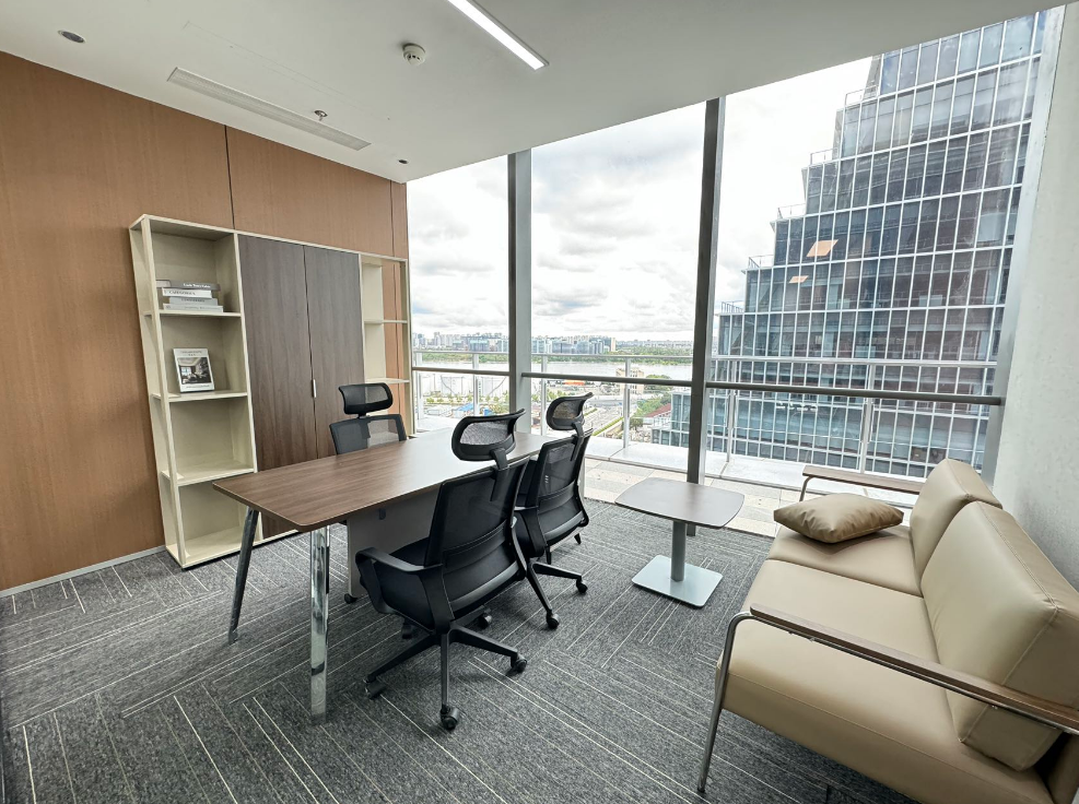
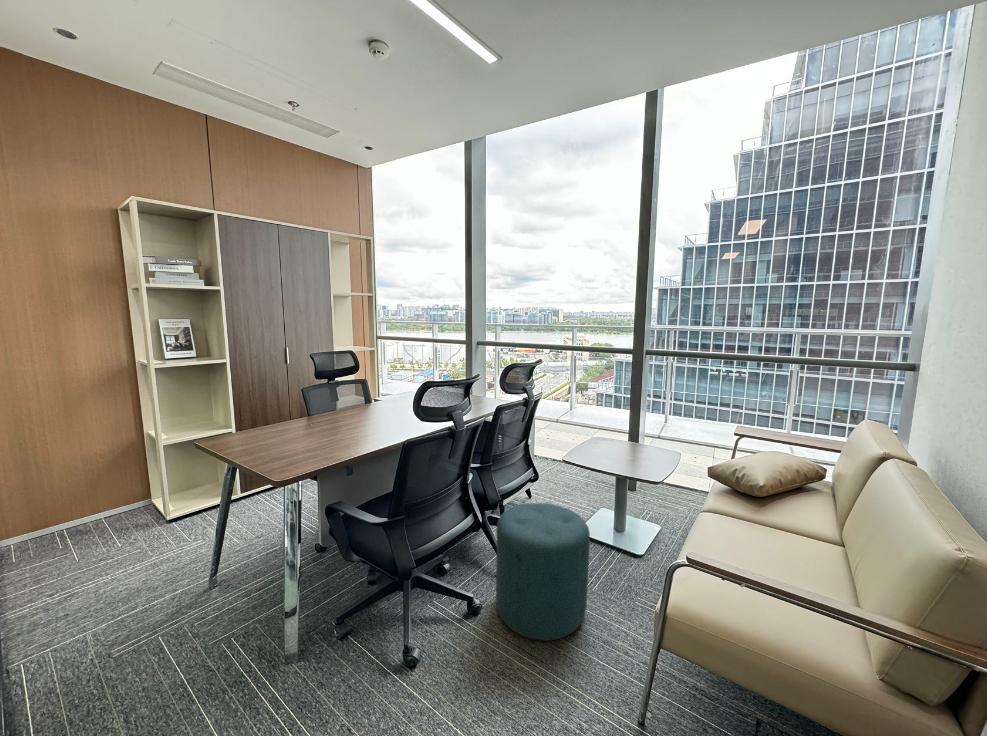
+ ottoman (541, 565)
